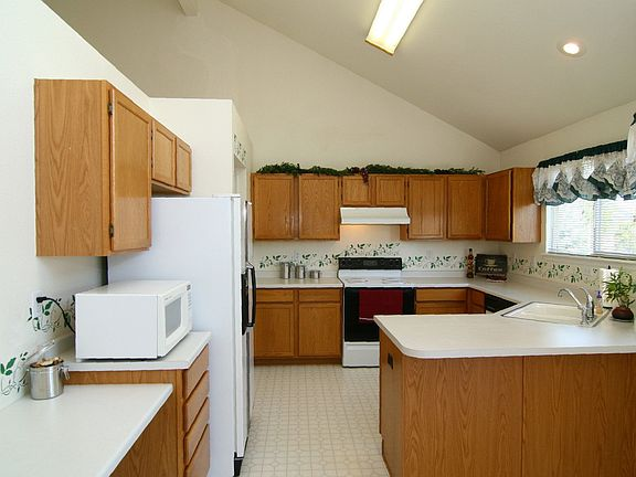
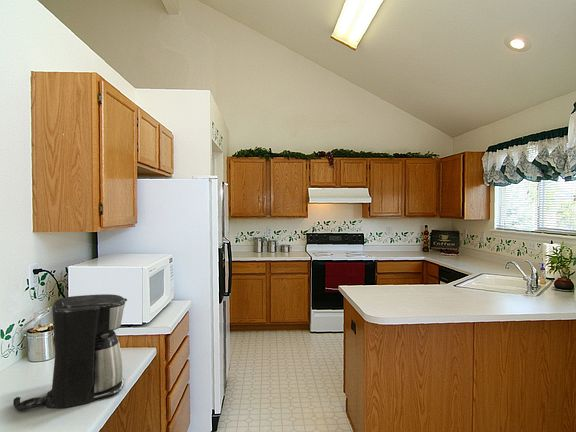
+ coffee maker (77, 344)
